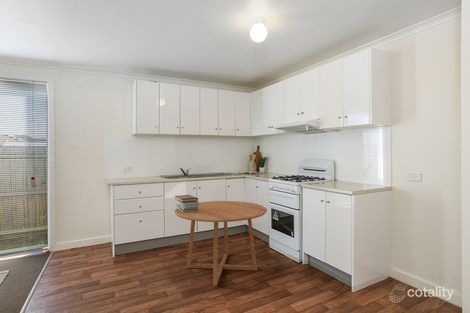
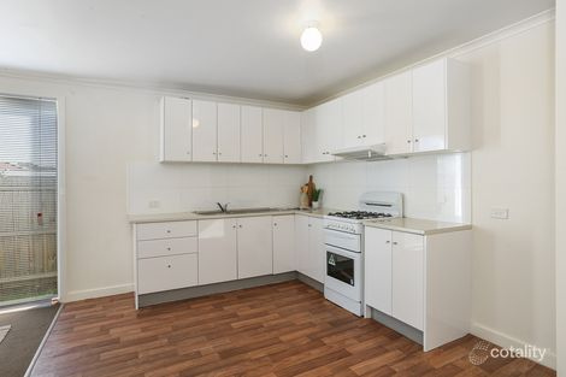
- book stack (186, 203)
- dining table (224, 238)
